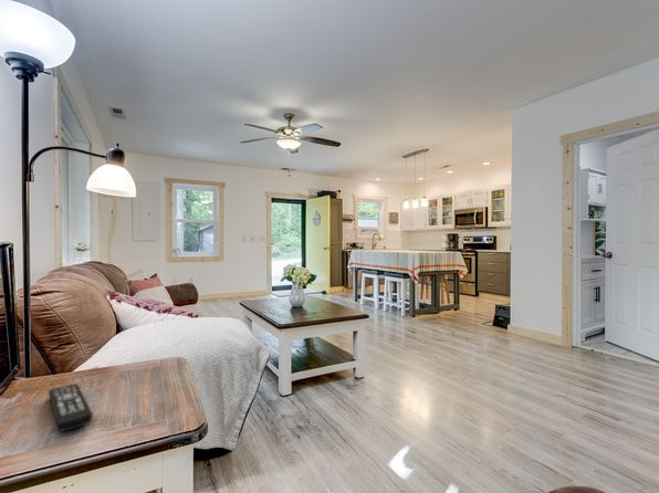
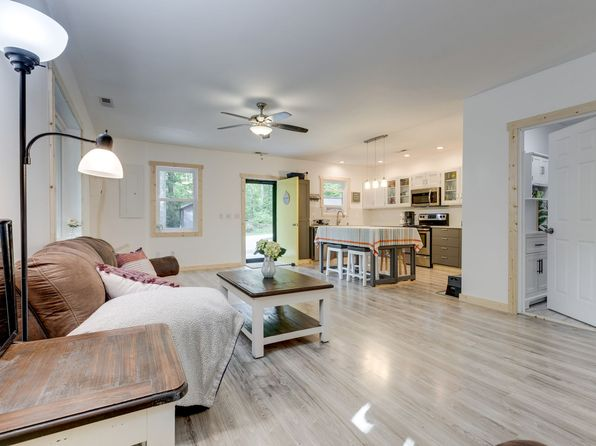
- remote control (69, 405)
